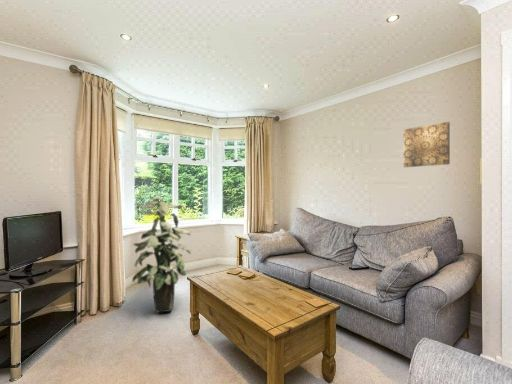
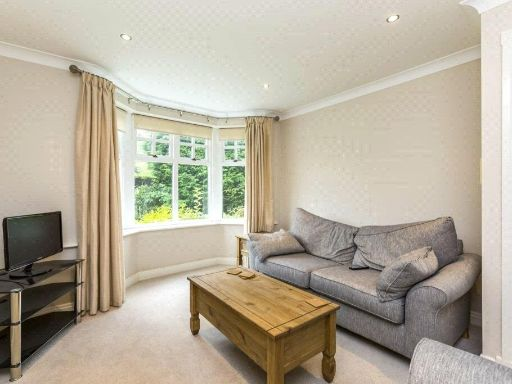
- indoor plant (160, 252)
- wall art (425, 146)
